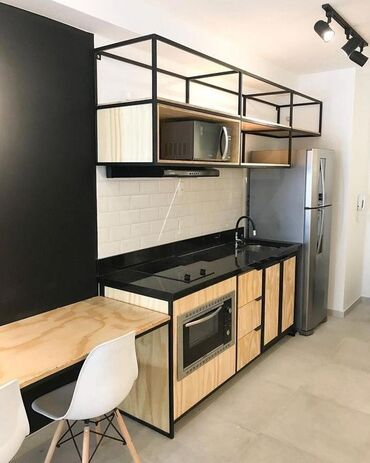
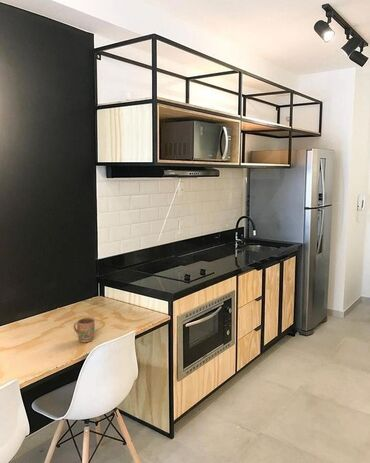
+ mug (85, 329)
